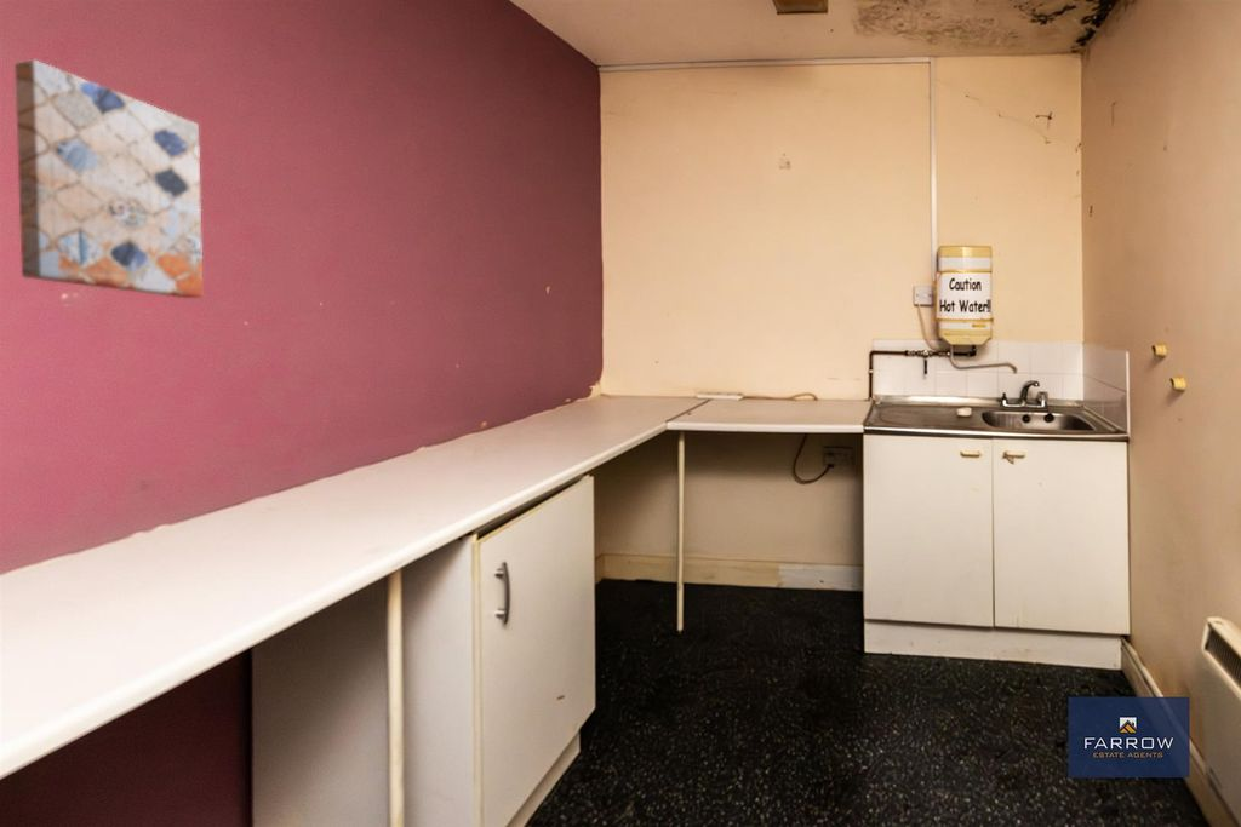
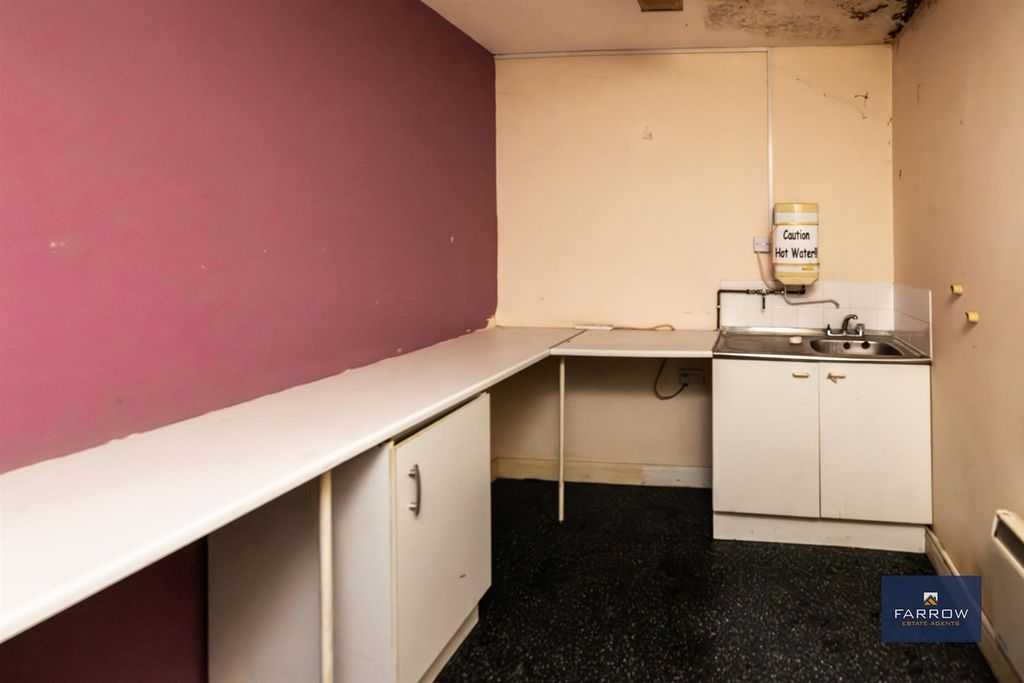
- wall art (118, 193)
